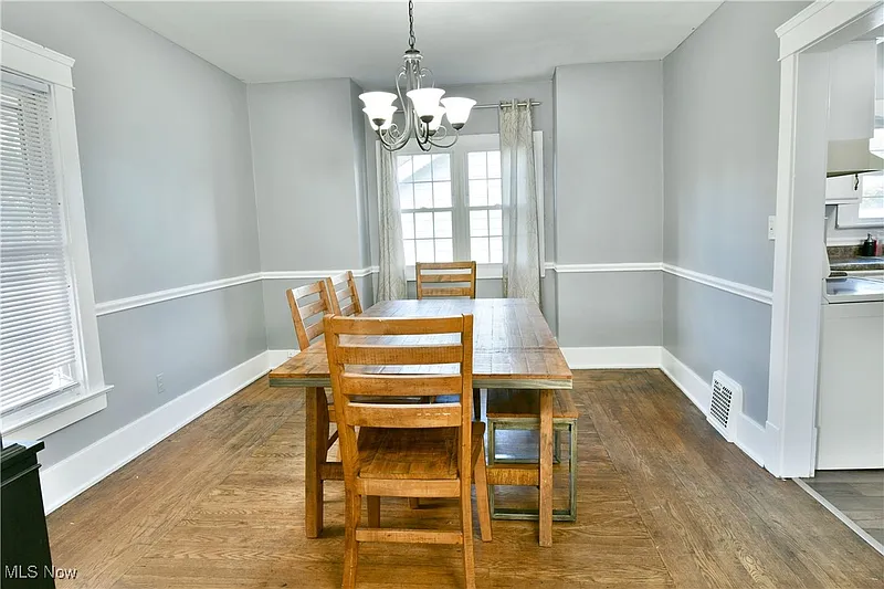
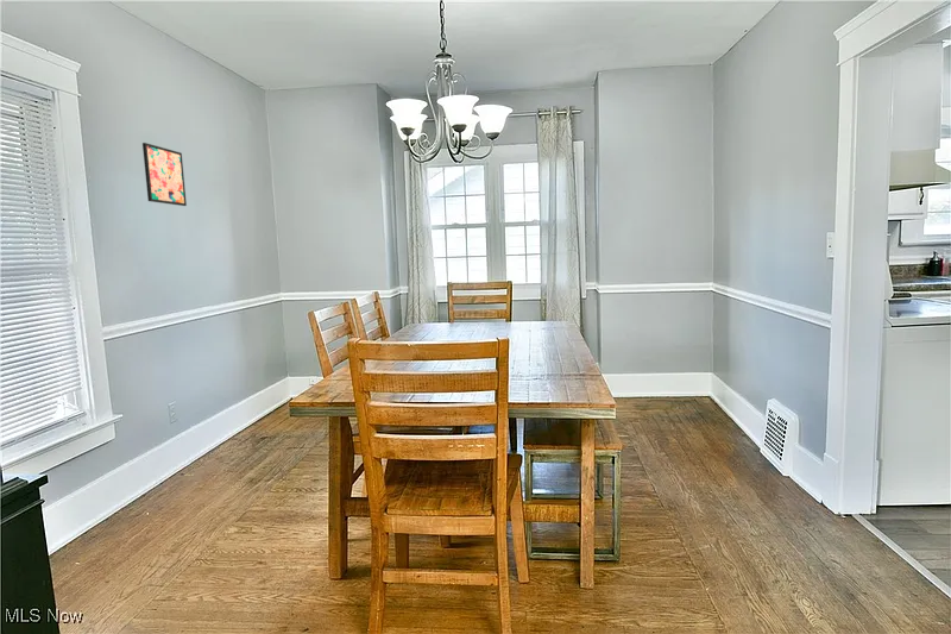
+ wall art (165, 175)
